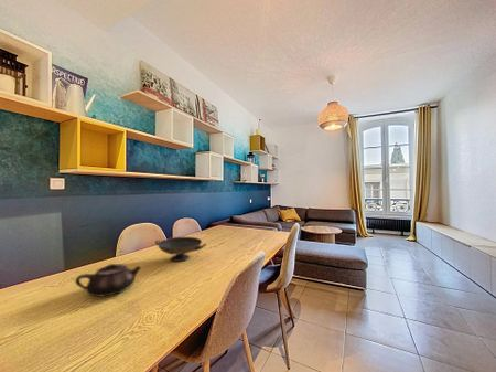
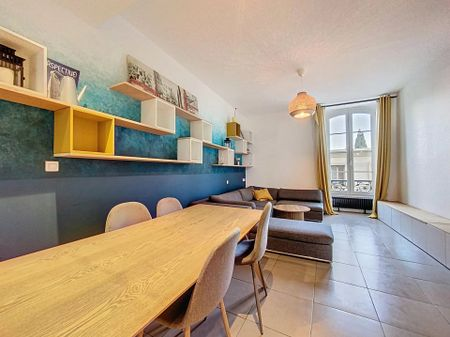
- decorative bowl (180, 249)
- teapot (110, 276)
